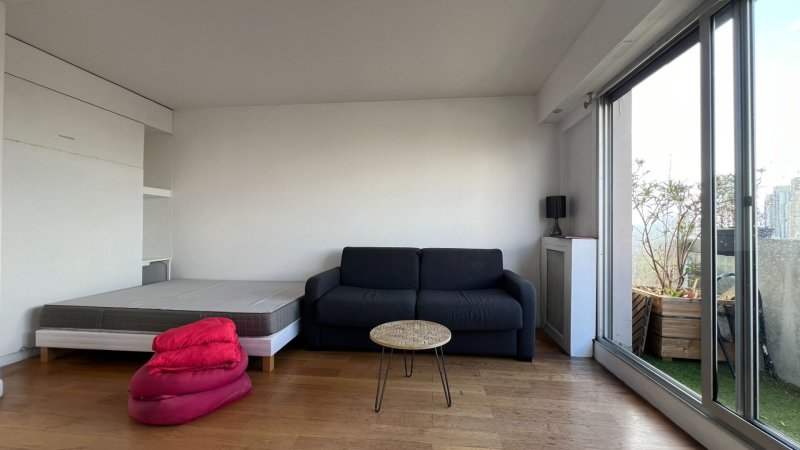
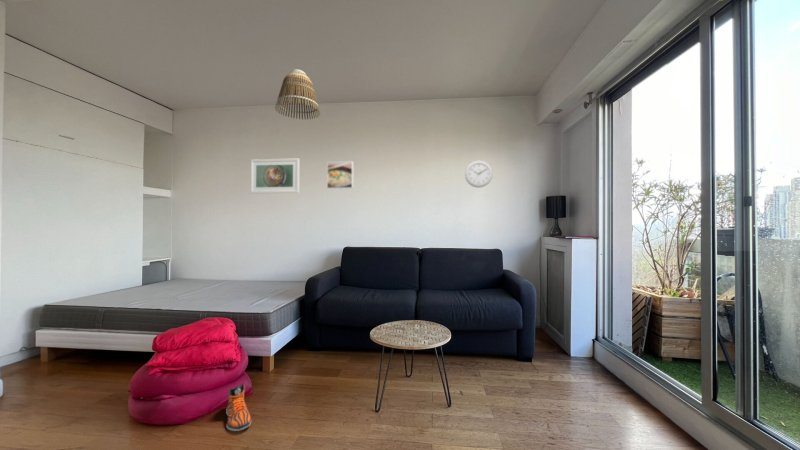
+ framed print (274, 176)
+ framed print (340, 175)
+ wall clock (478, 174)
+ lamp shade (297, 92)
+ sneaker (236, 404)
